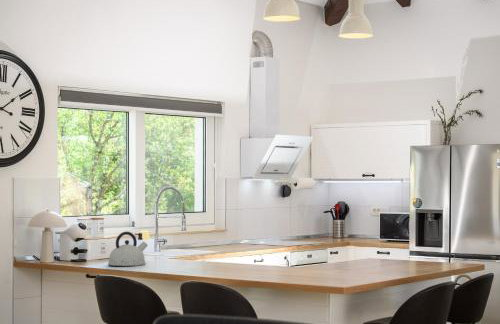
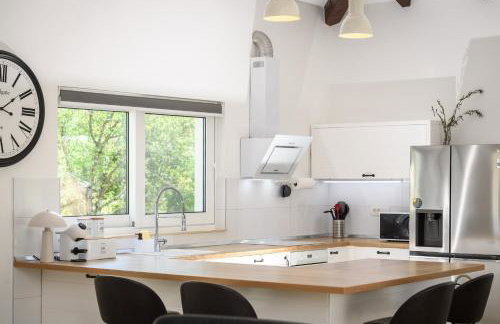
- kettle (128, 247)
